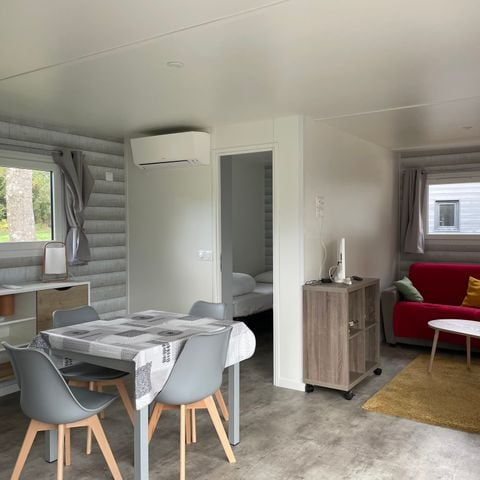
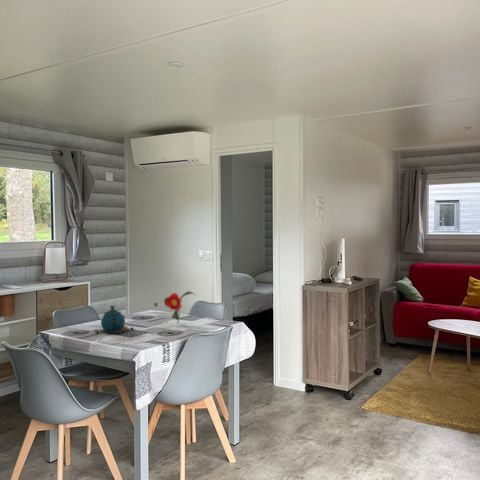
+ teapot (114, 317)
+ flower (175, 308)
